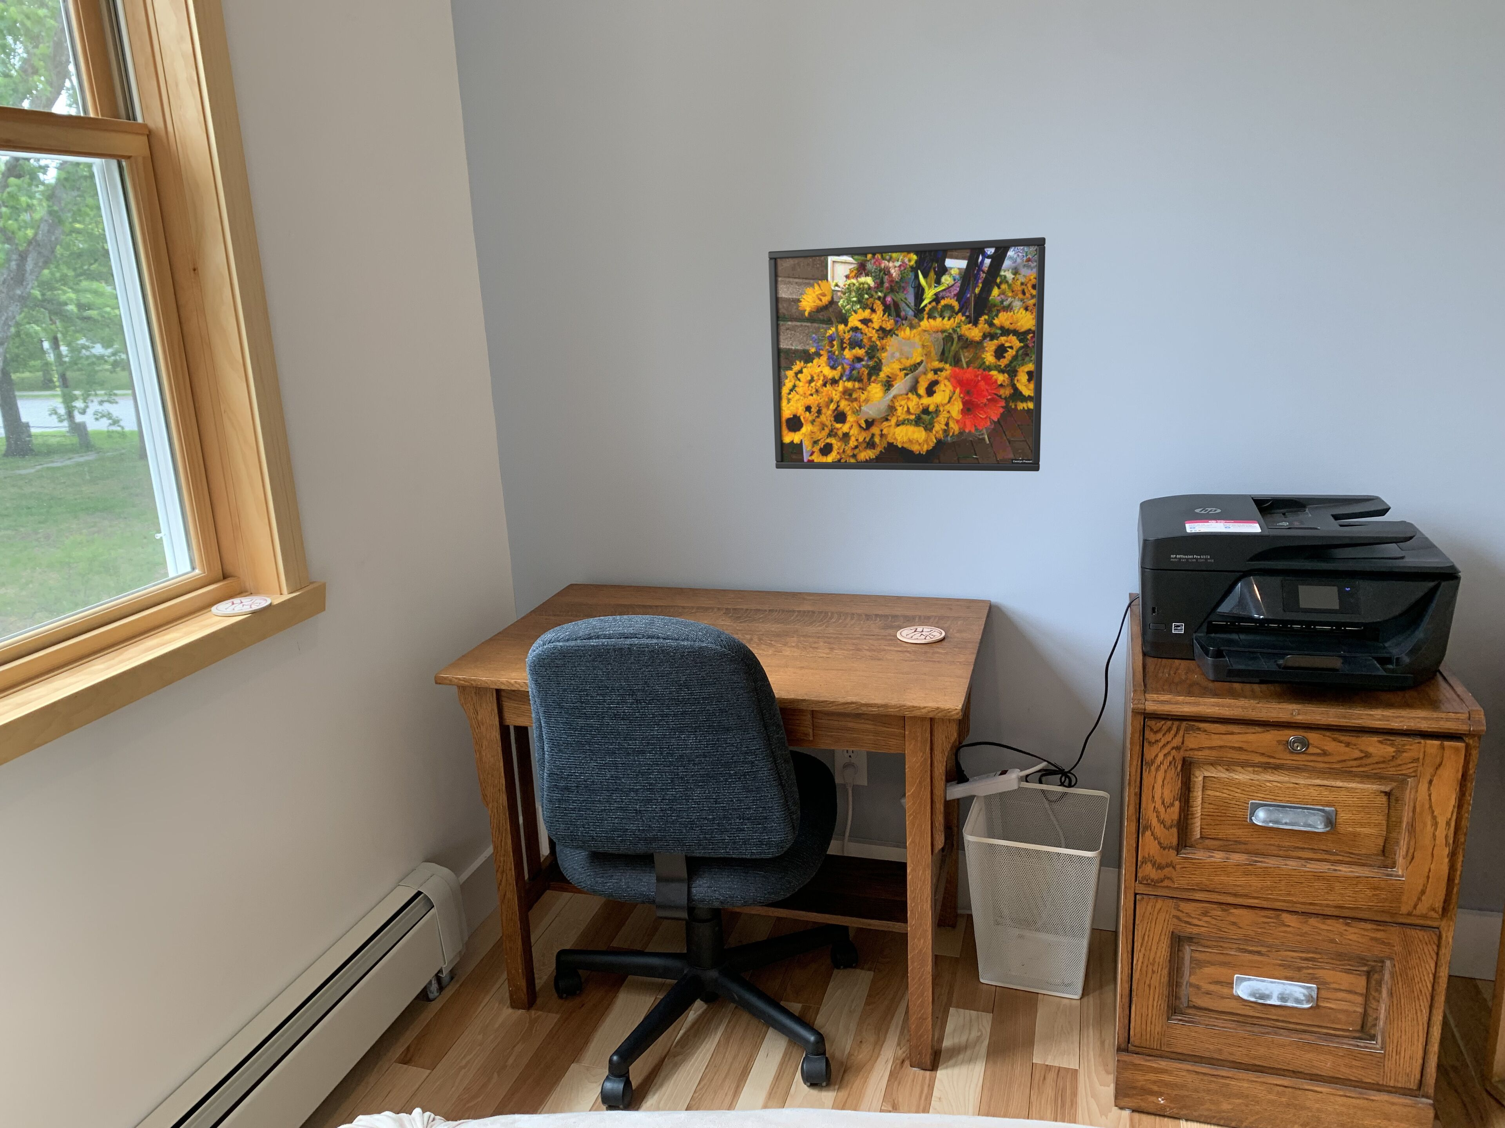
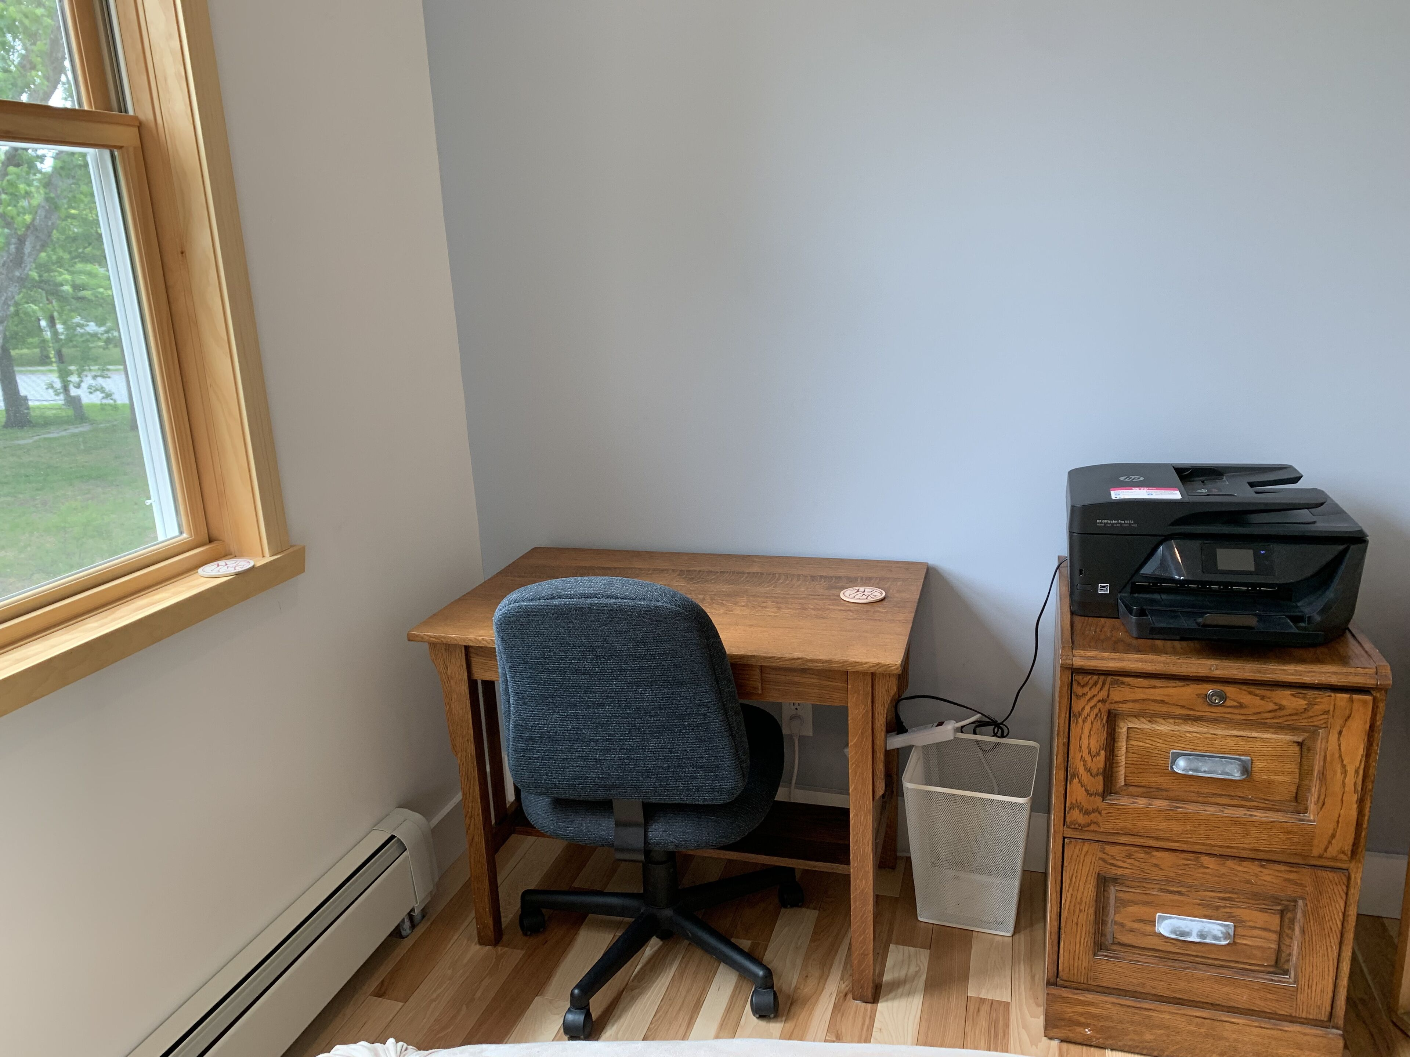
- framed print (903, 359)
